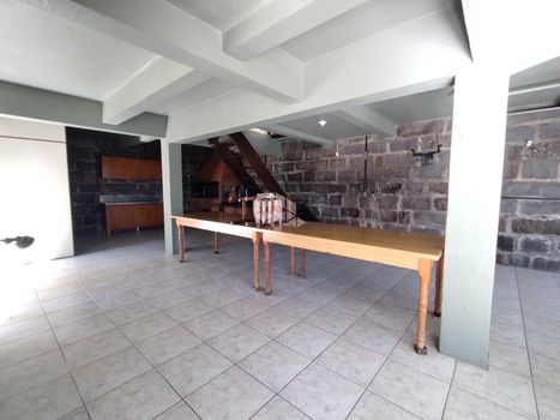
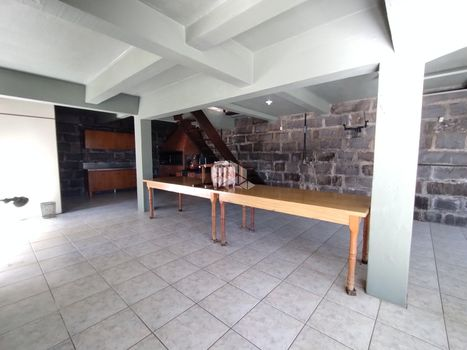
+ wastebasket (48, 209)
